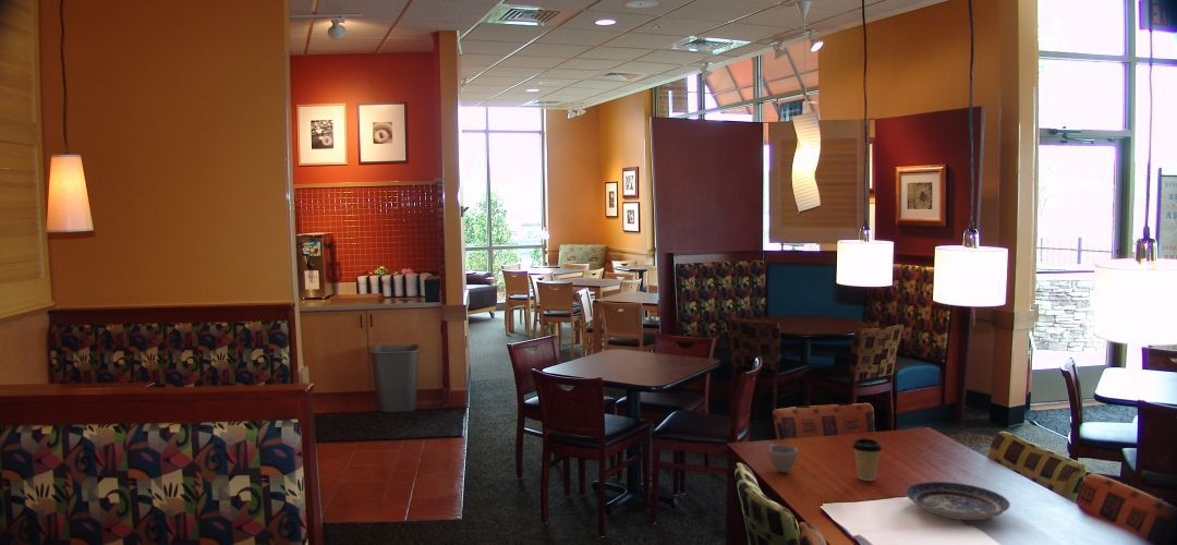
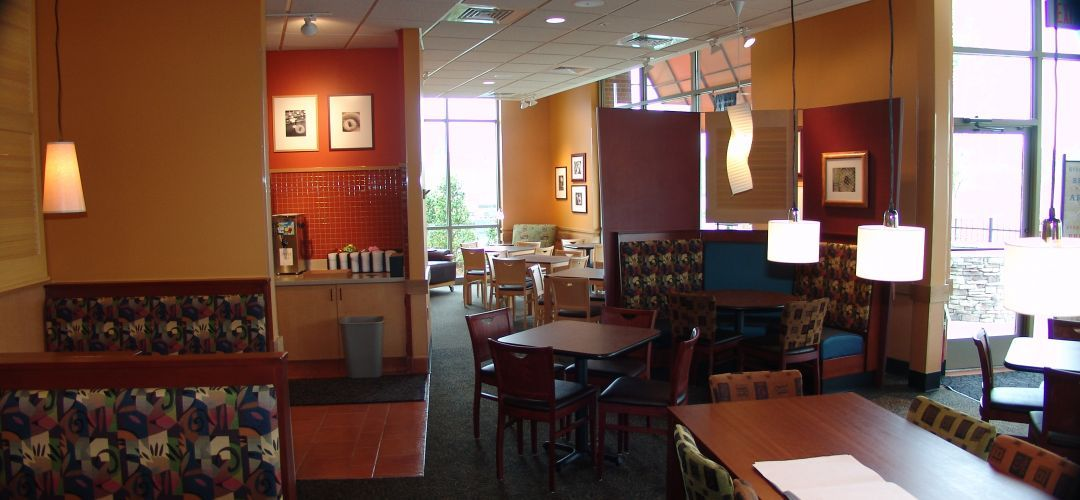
- cup (779, 458)
- coffee cup (866, 460)
- plate (956, 504)
